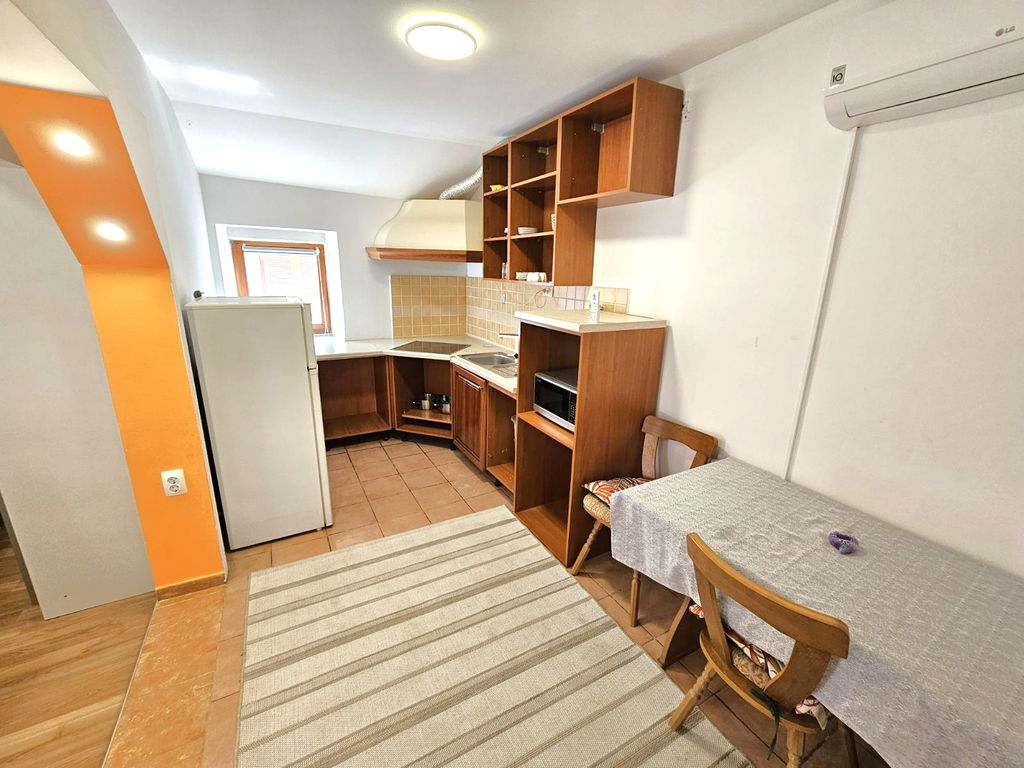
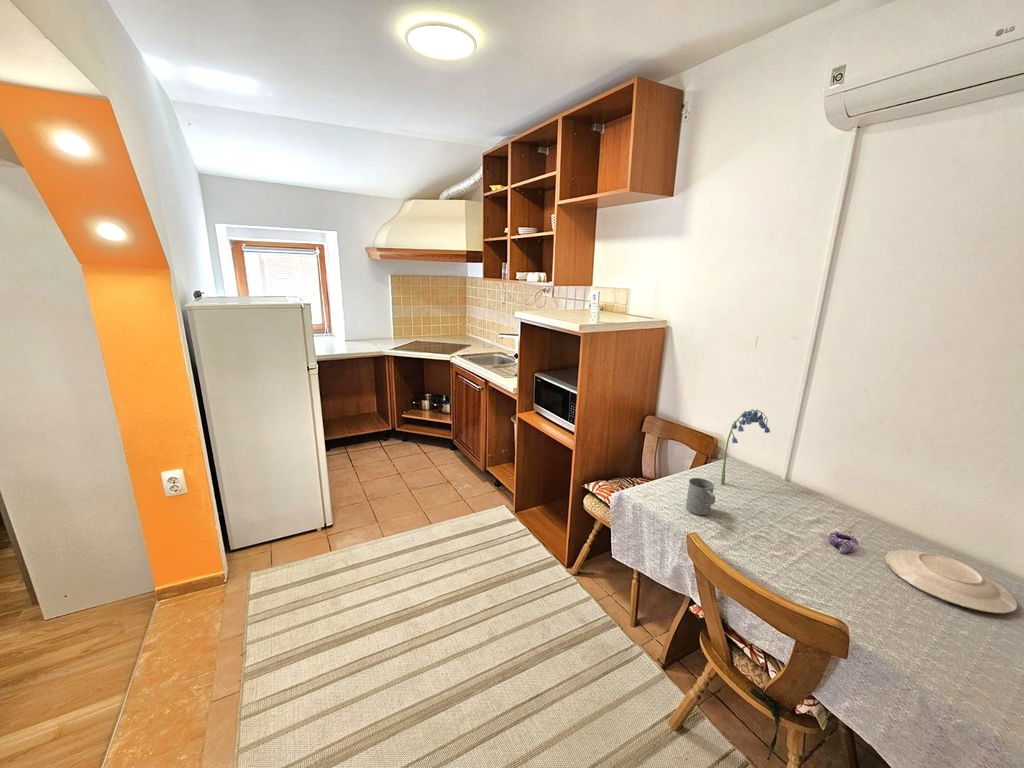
+ flower (737, 442)
+ mug (702, 499)
+ plate (947, 573)
